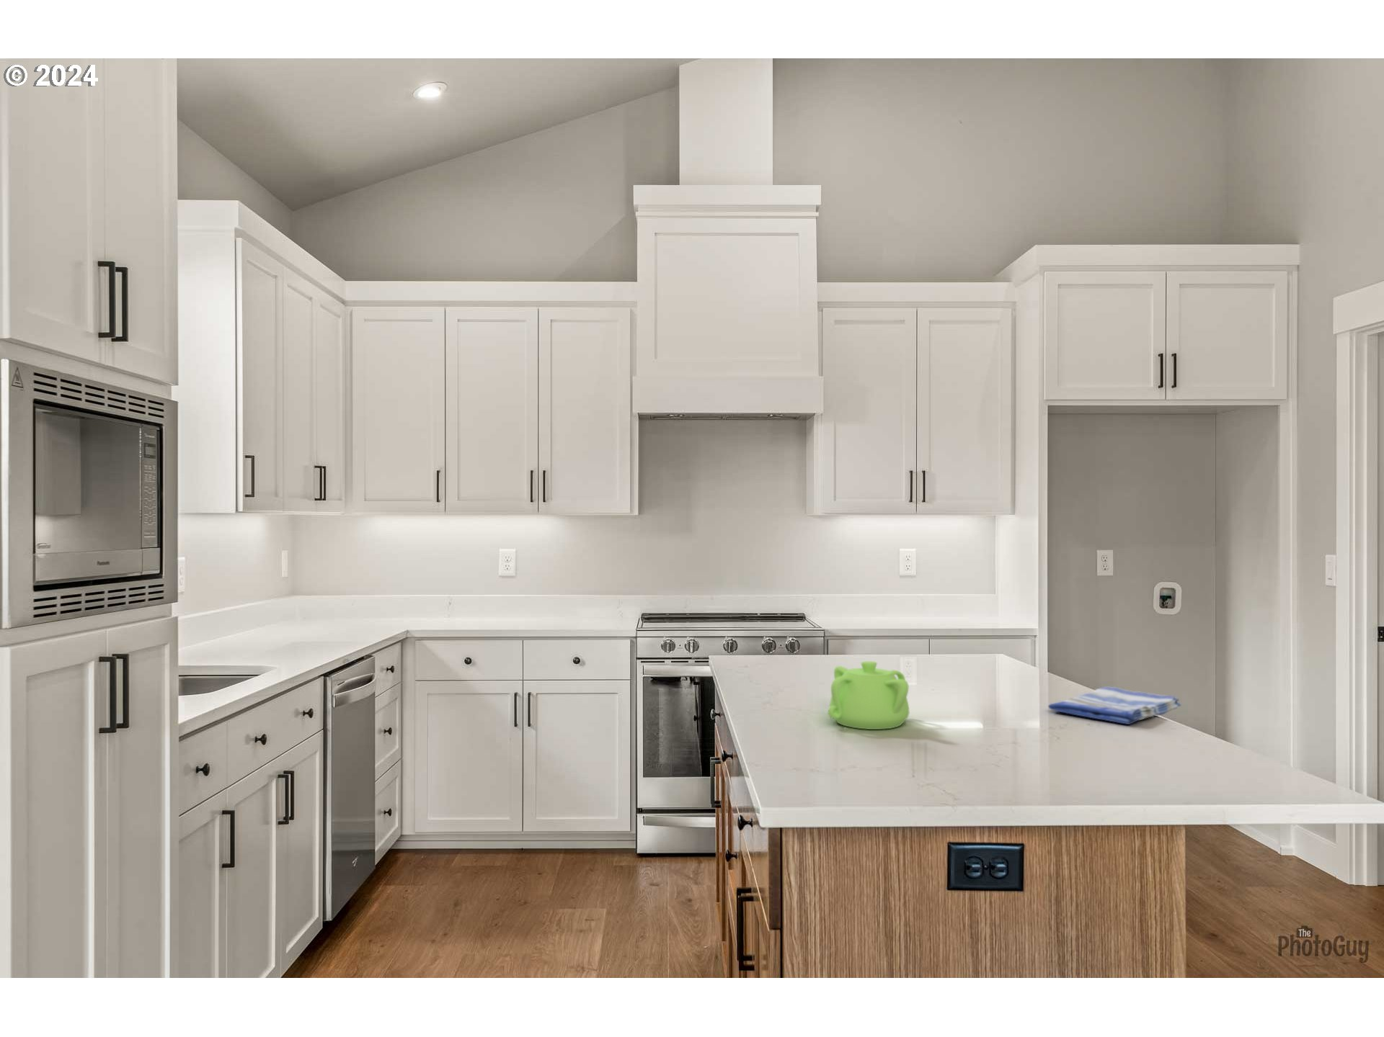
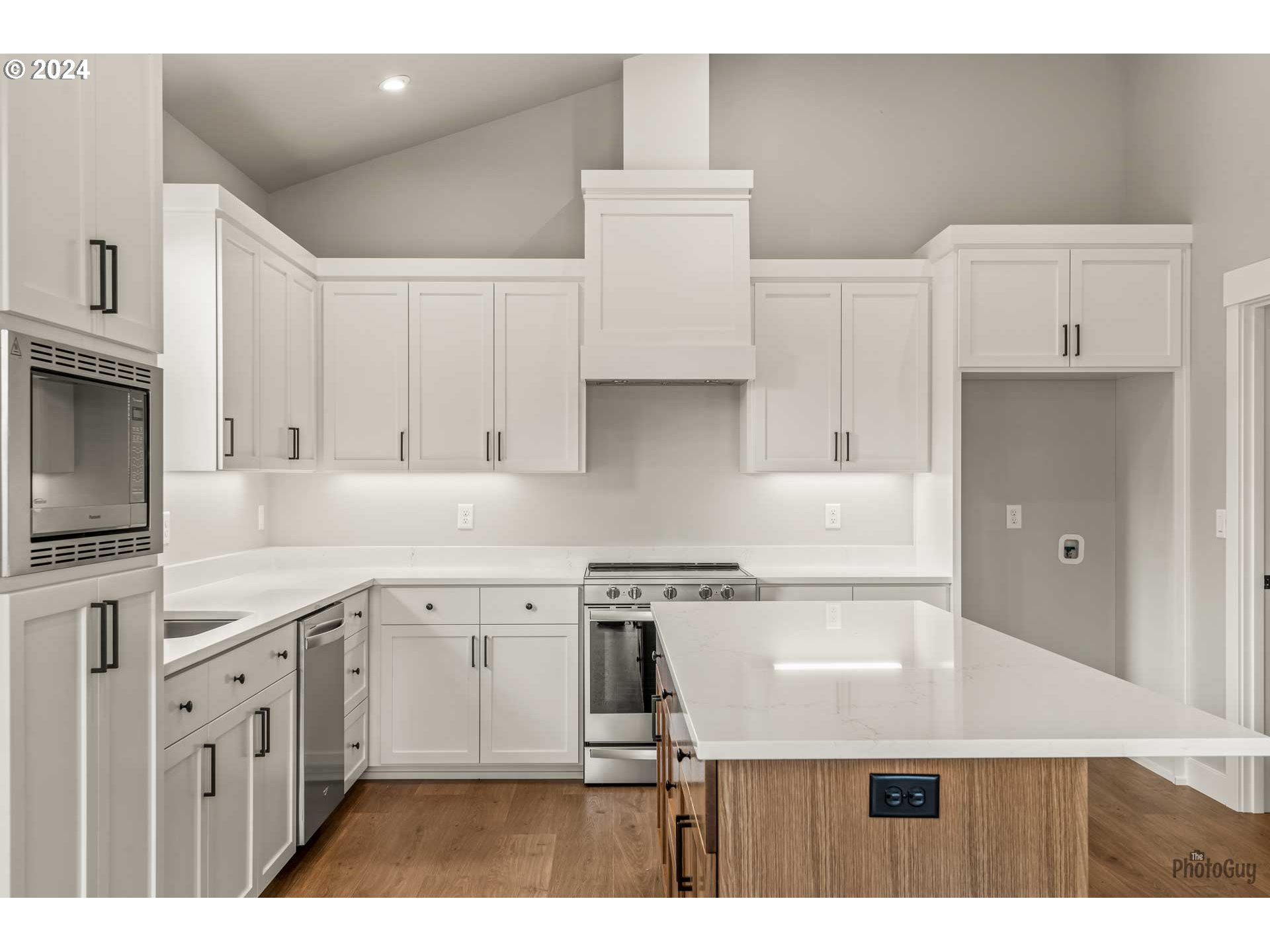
- teapot (869, 692)
- dish towel (1115, 704)
